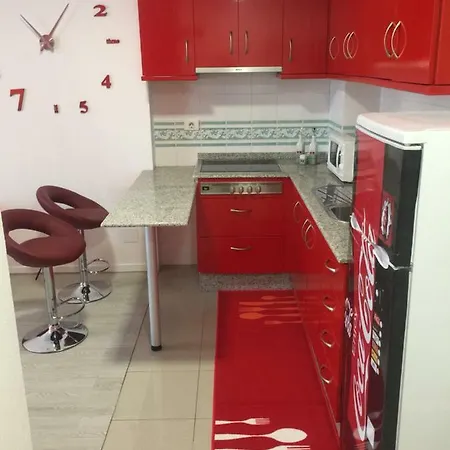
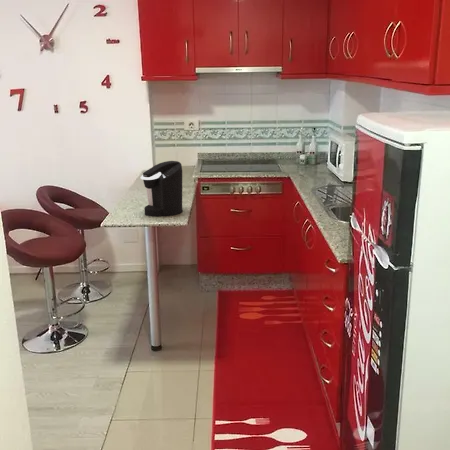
+ coffee maker (161, 187)
